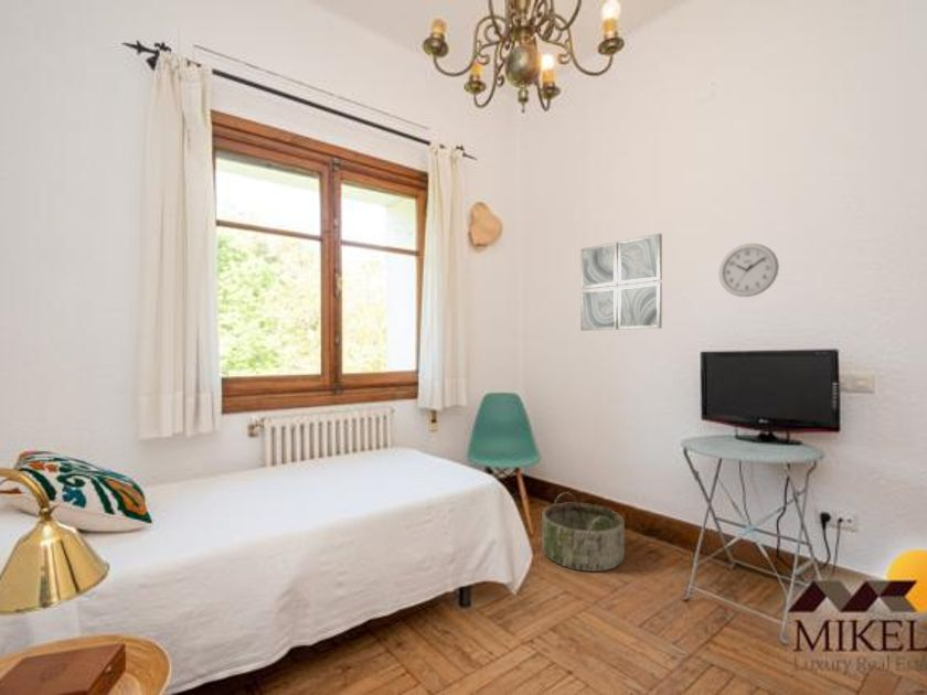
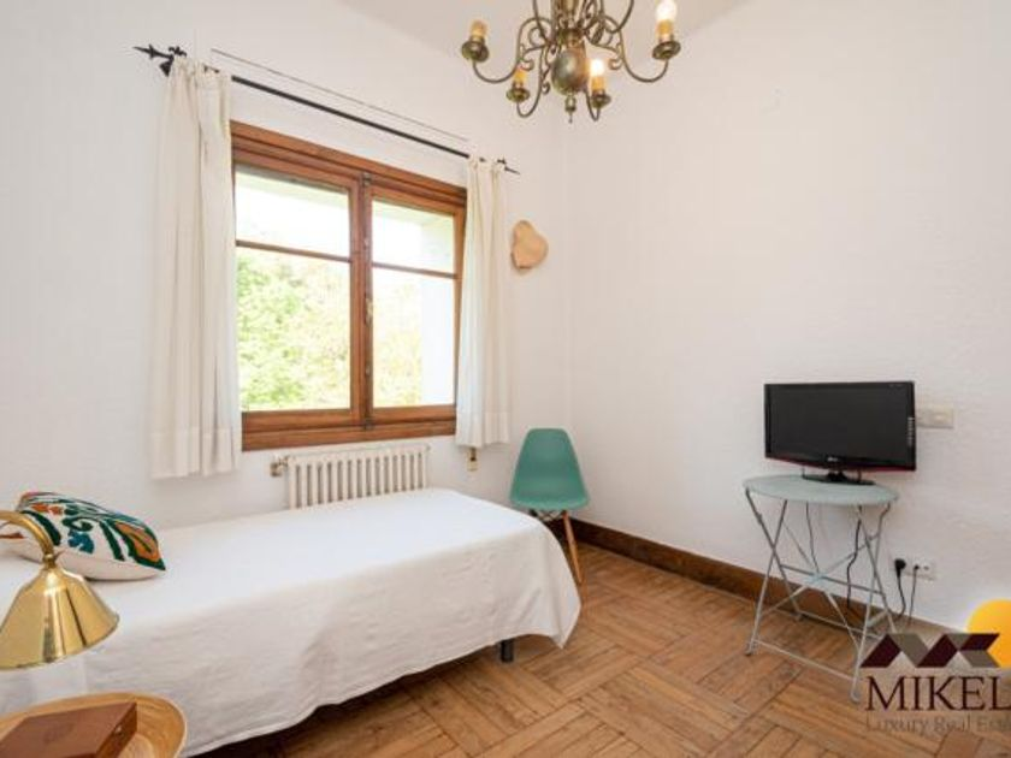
- wall art (618, 287)
- basket (582, 527)
- wall clock (747, 270)
